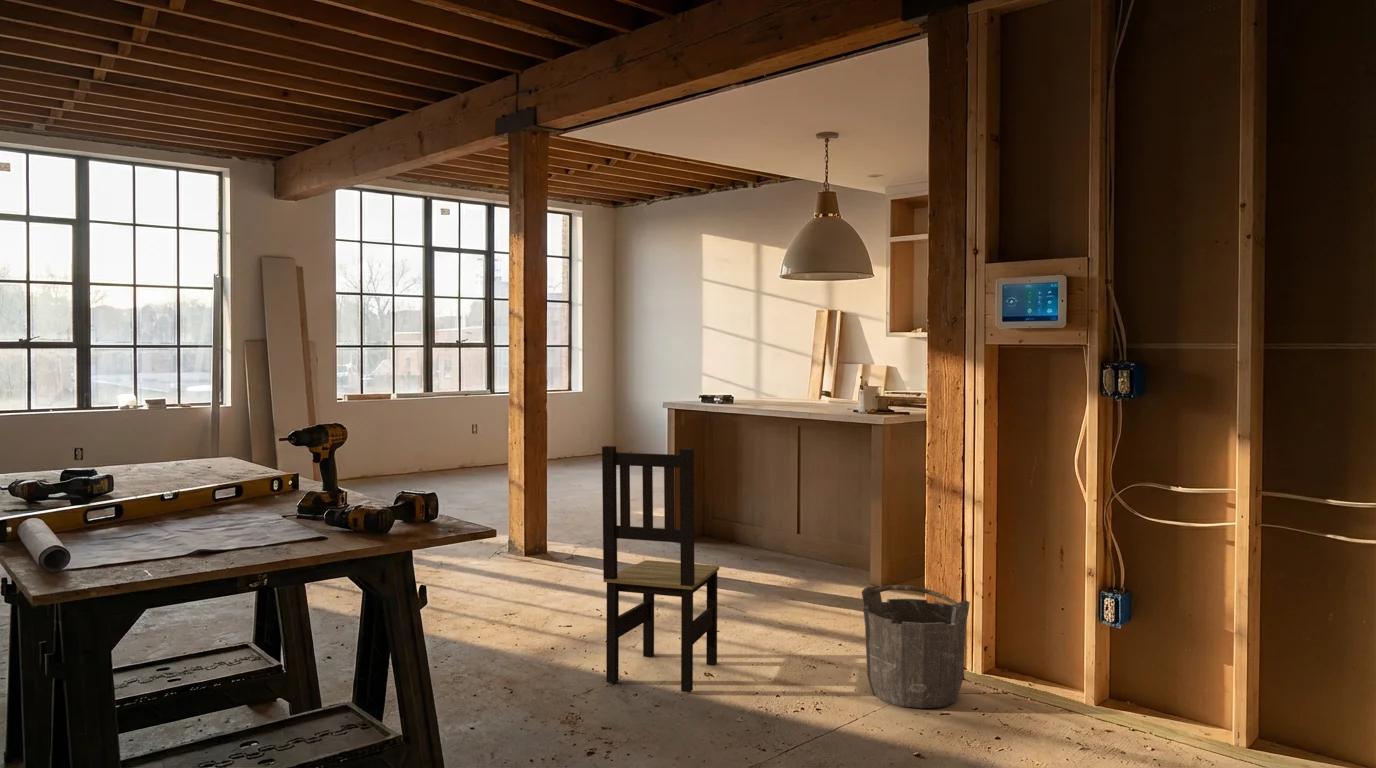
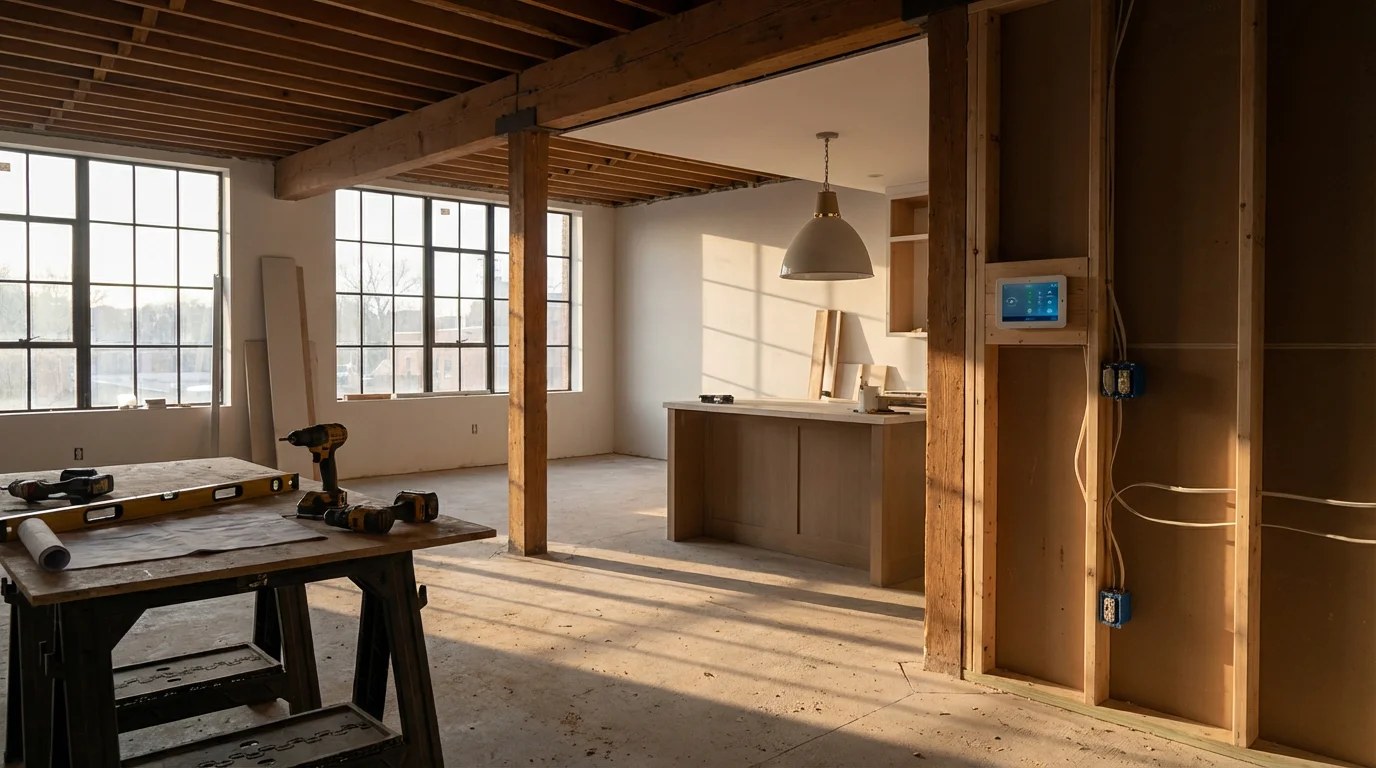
- bucket (914, 639)
- dining chair (662, 561)
